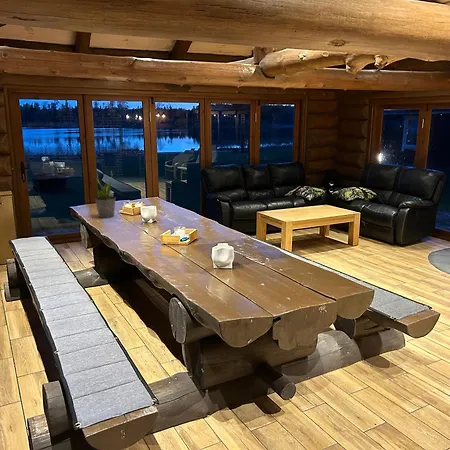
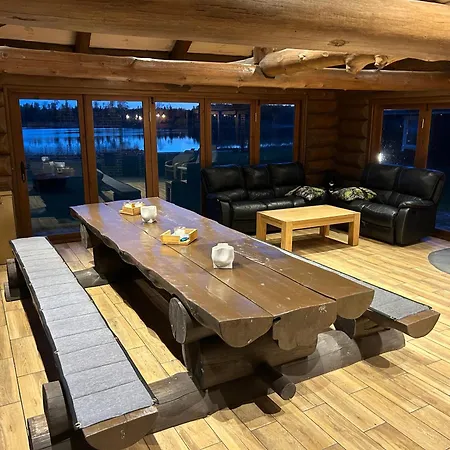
- potted plant (105, 194)
